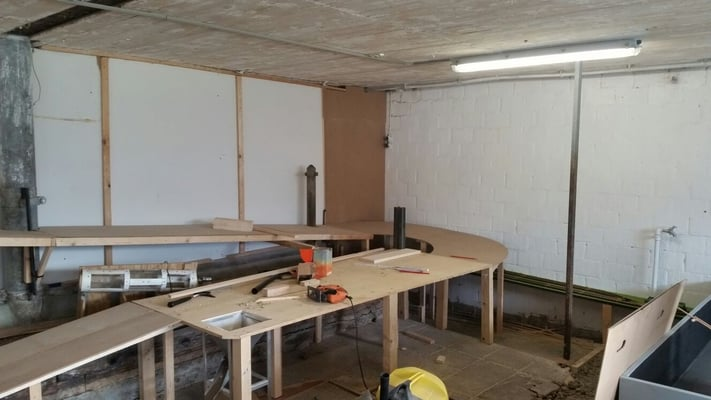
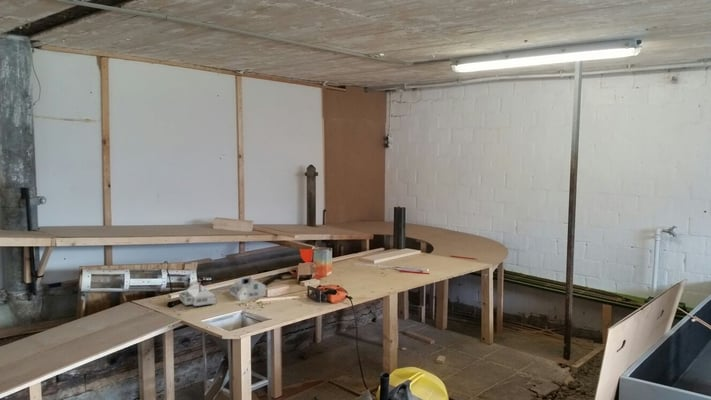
+ architectural model (230, 289)
